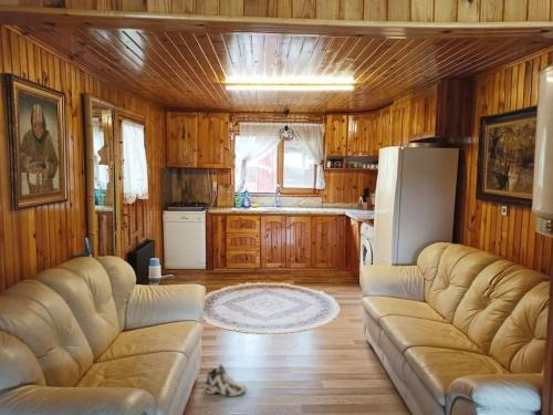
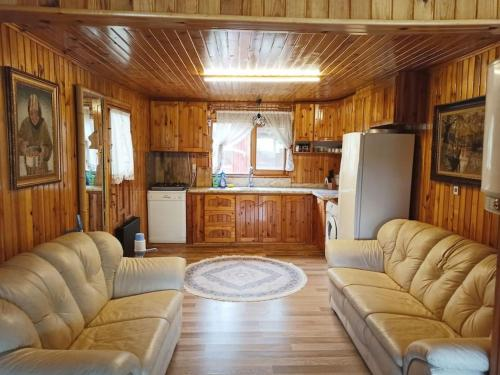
- sneaker (226, 378)
